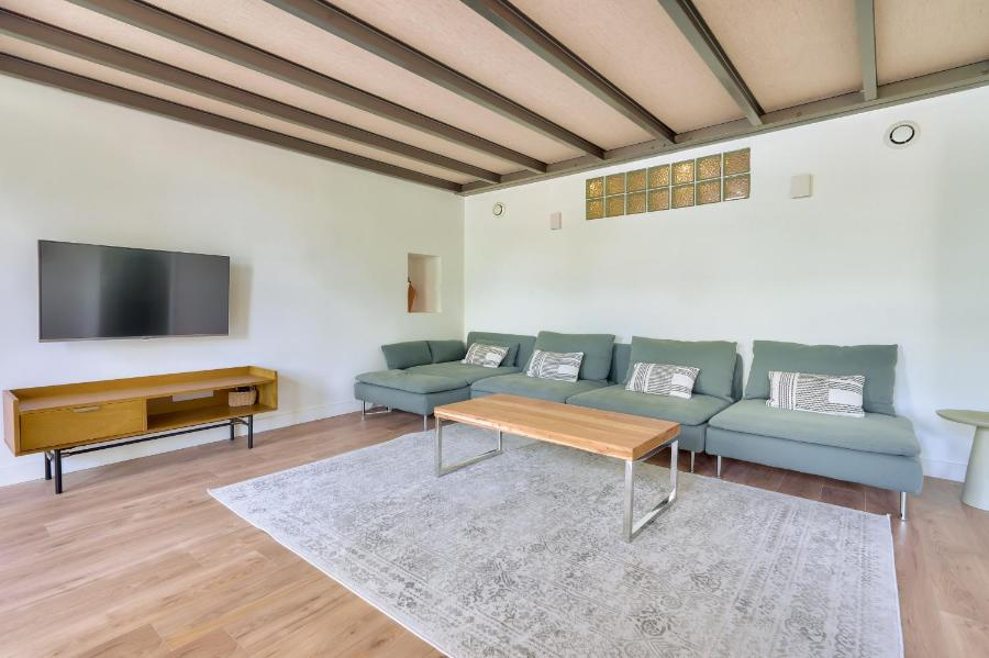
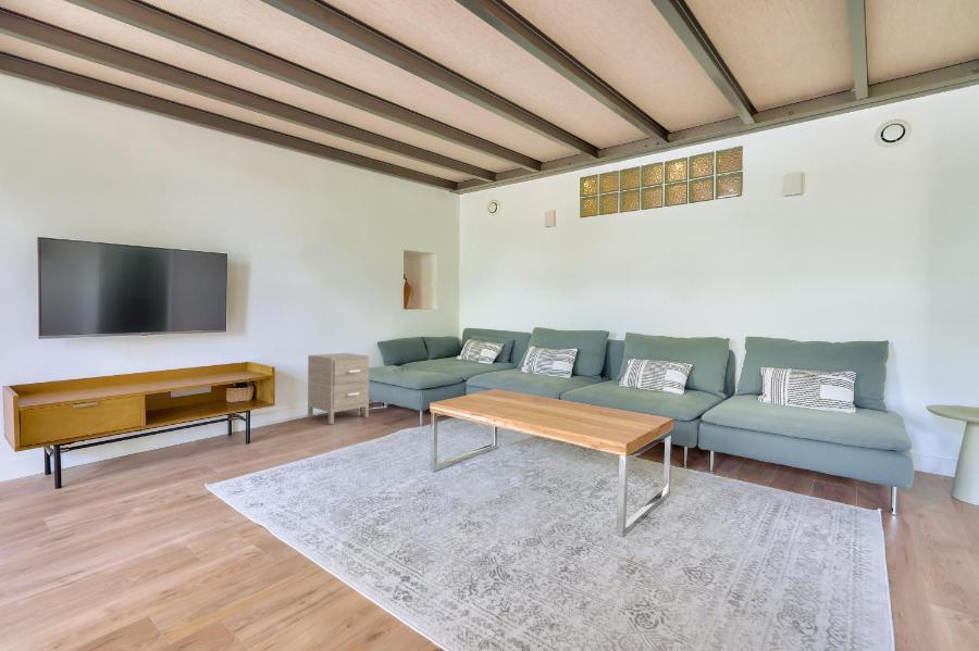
+ nightstand (340, 386)
